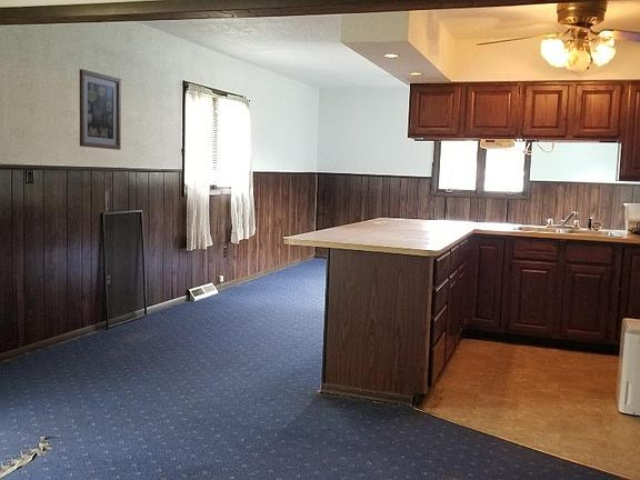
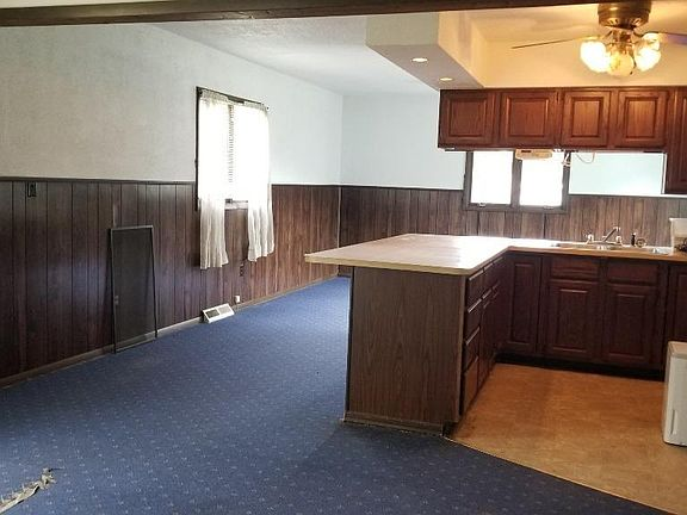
- wall art (100, 111)
